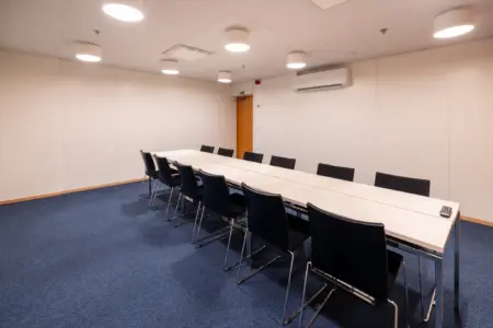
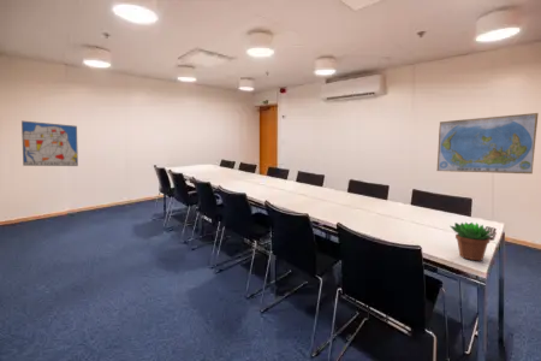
+ succulent plant (470, 238)
+ world map (481, 144)
+ wall art (50, 144)
